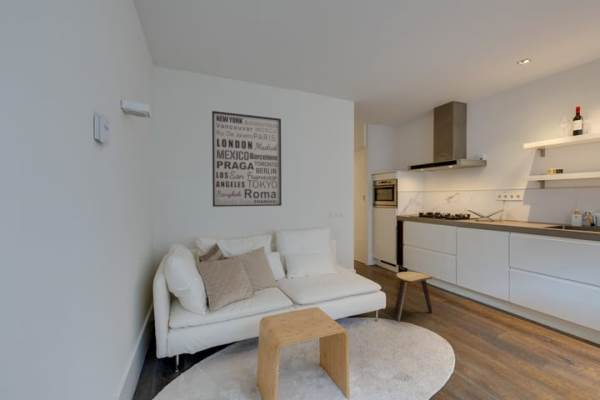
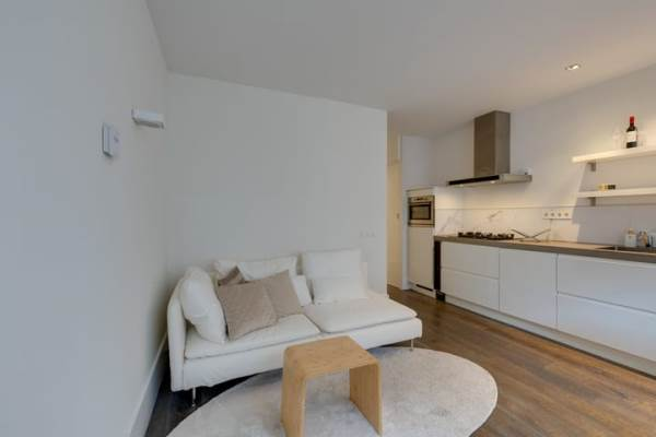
- stool (405, 291)
- wall art (248, 160)
